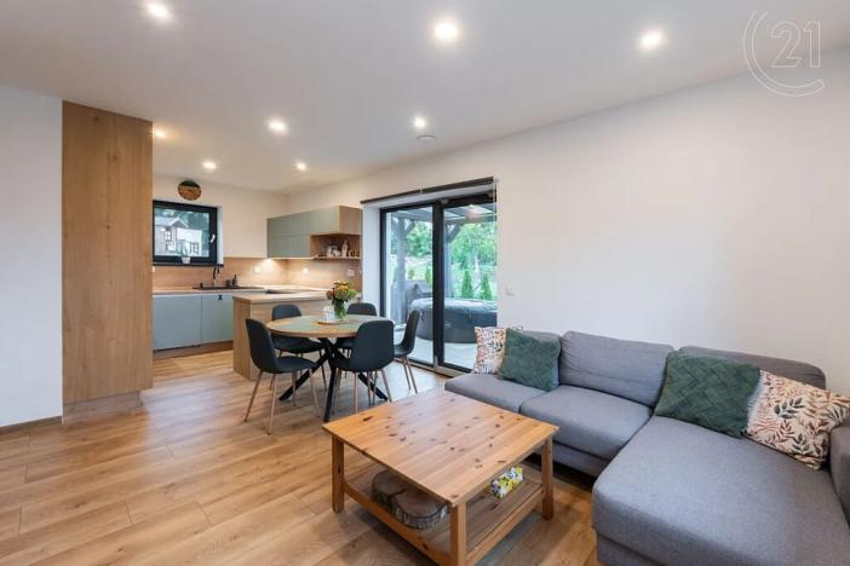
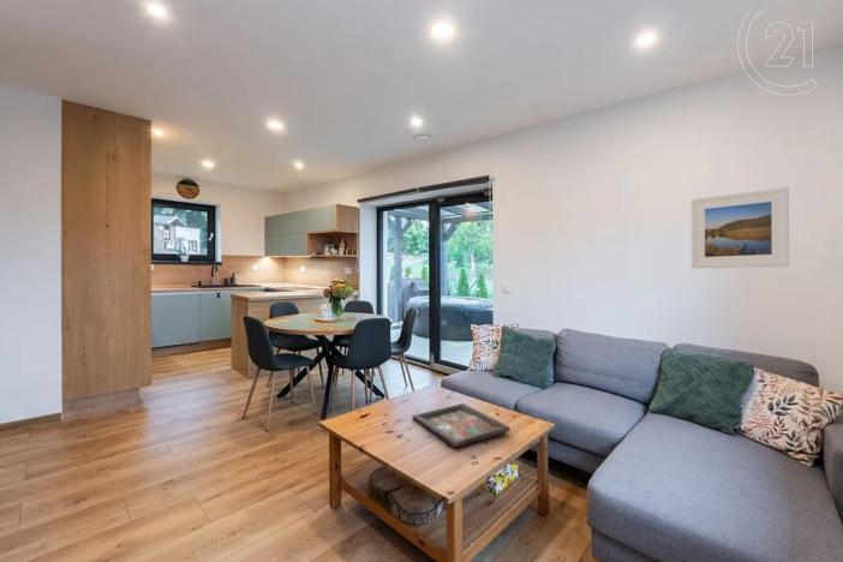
+ decorative tray (459, 423)
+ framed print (736, 231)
